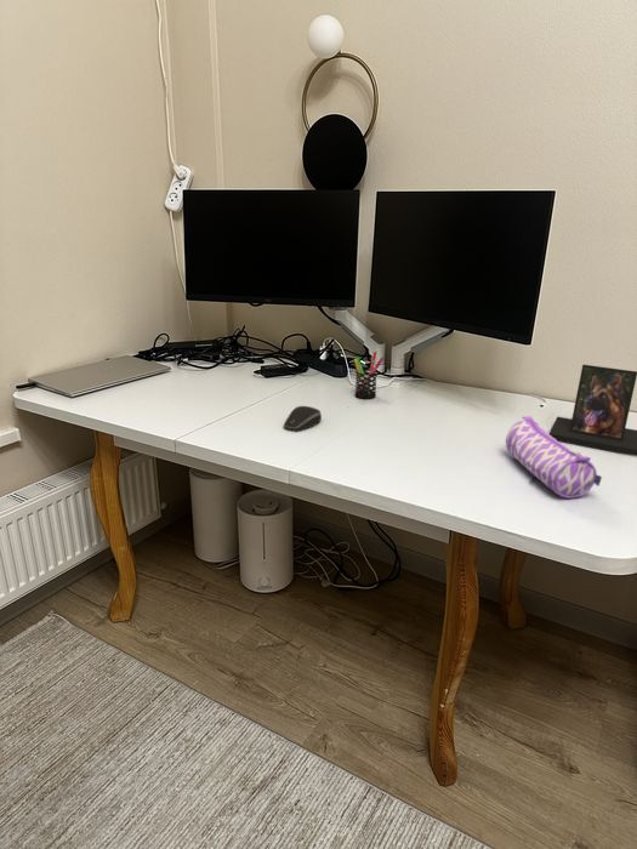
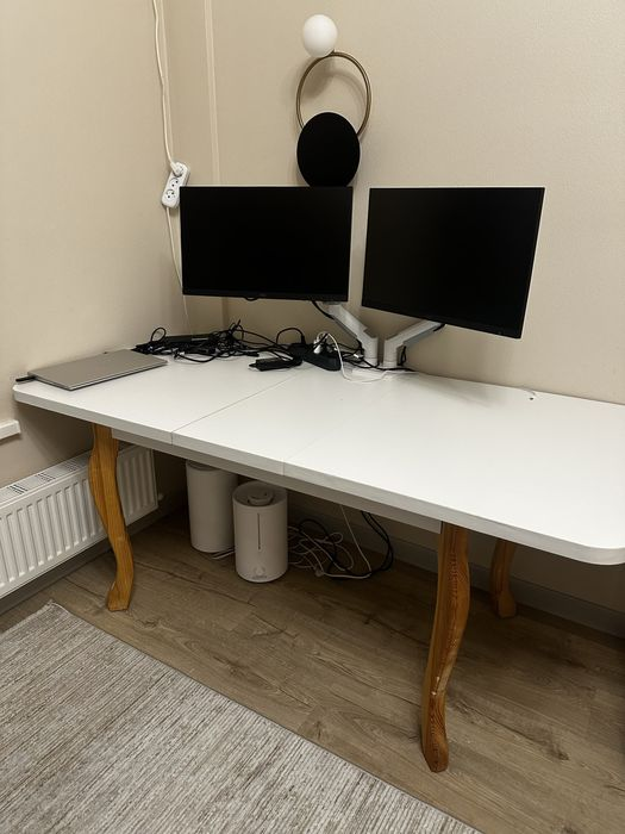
- pencil case (547, 456)
- photo frame (602, 403)
- computer mouse (302, 416)
- pen holder (365, 374)
